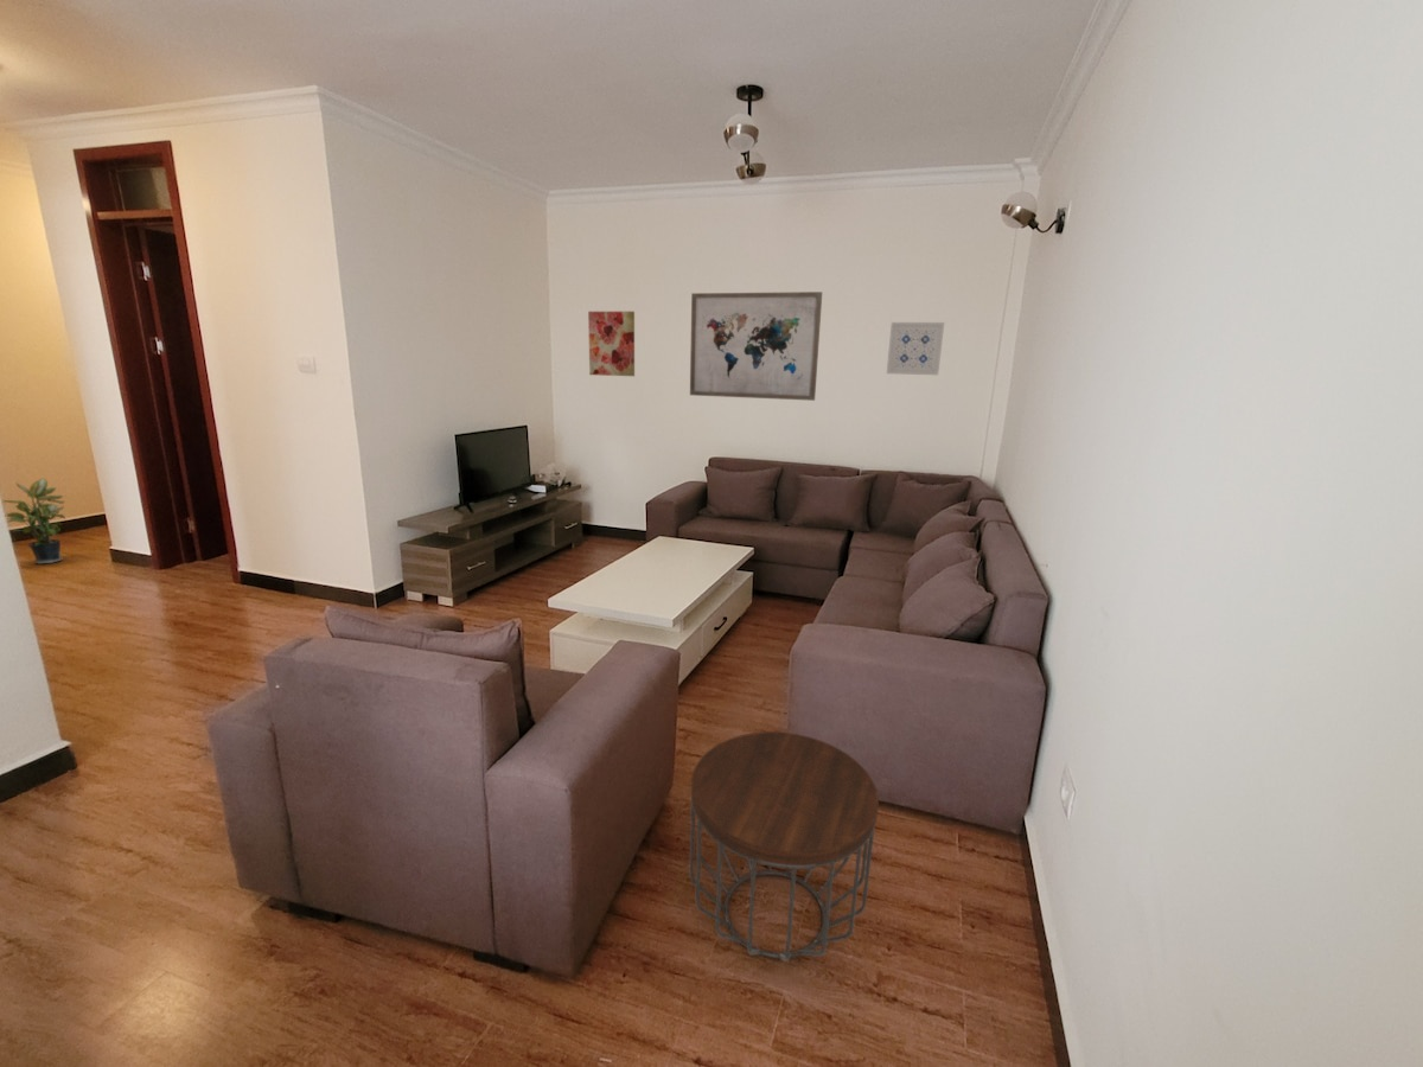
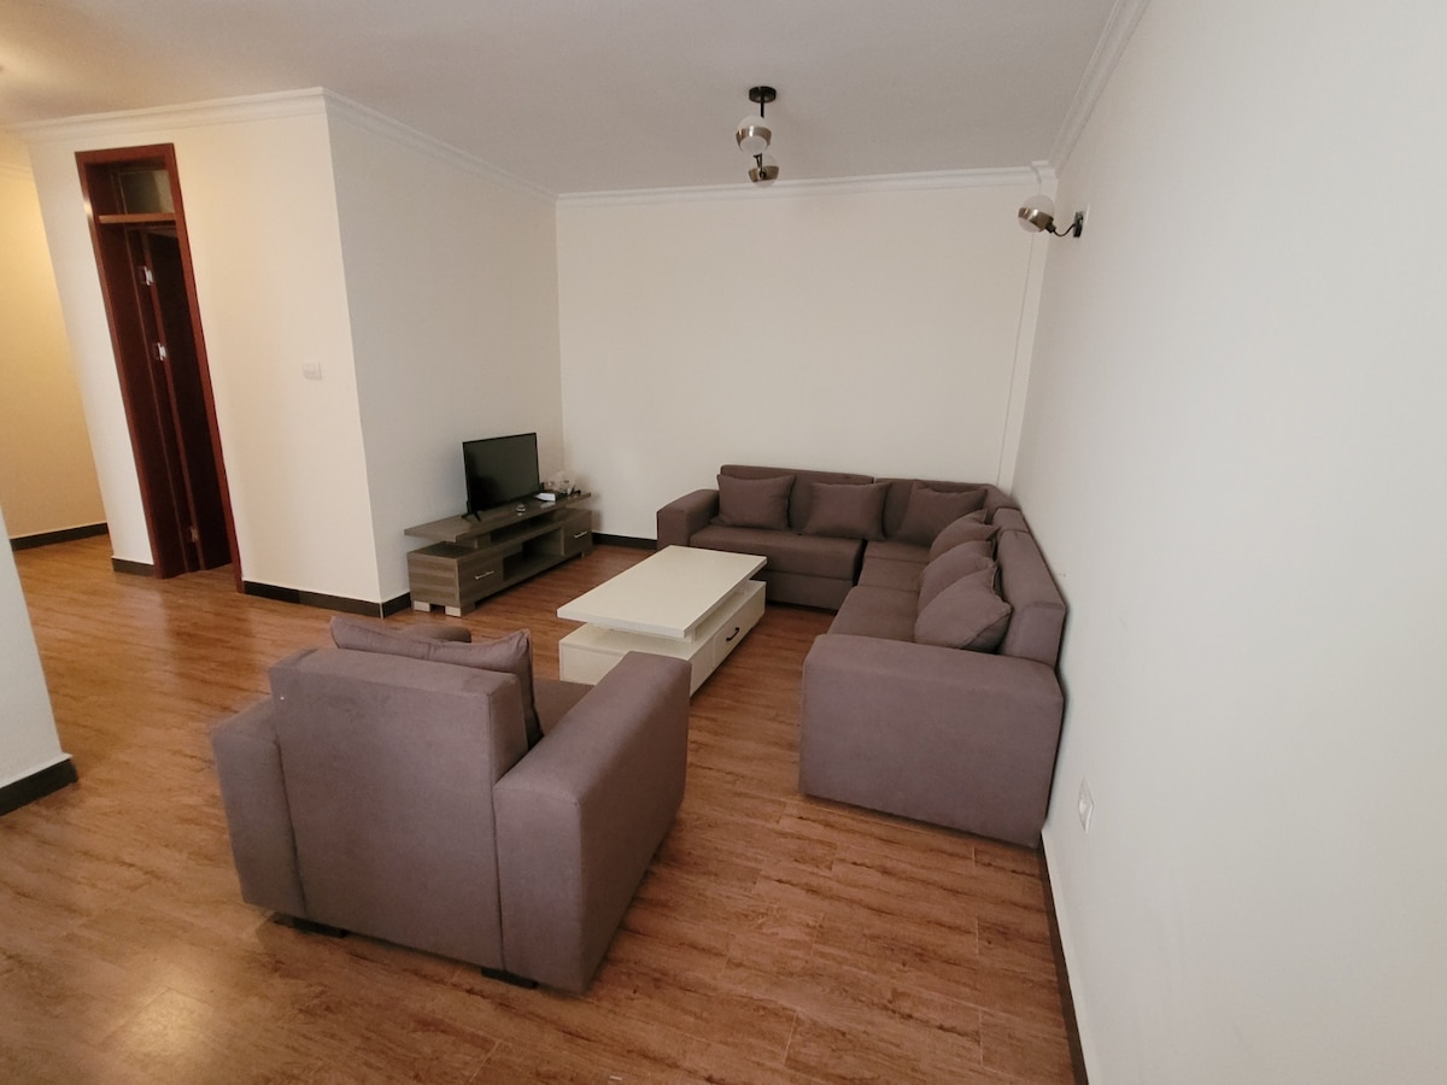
- potted plant (40, 520)
- wall art (611, 344)
- wall art (914, 349)
- wall art (752, 346)
- side table (779, 850)
